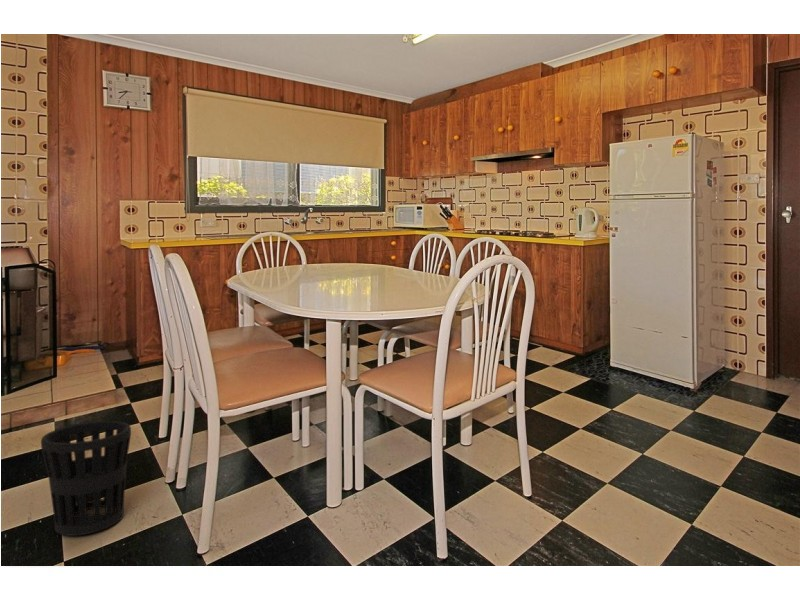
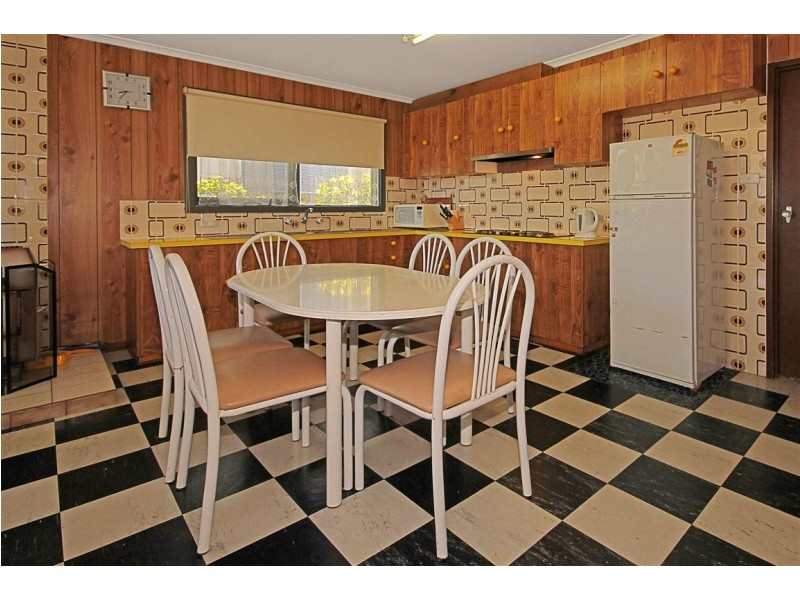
- wastebasket (89, 477)
